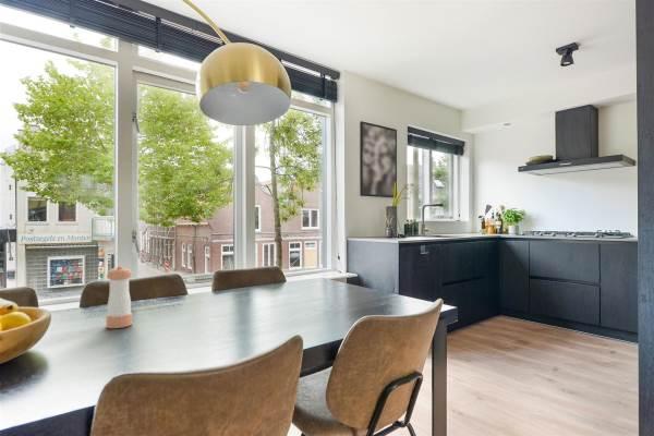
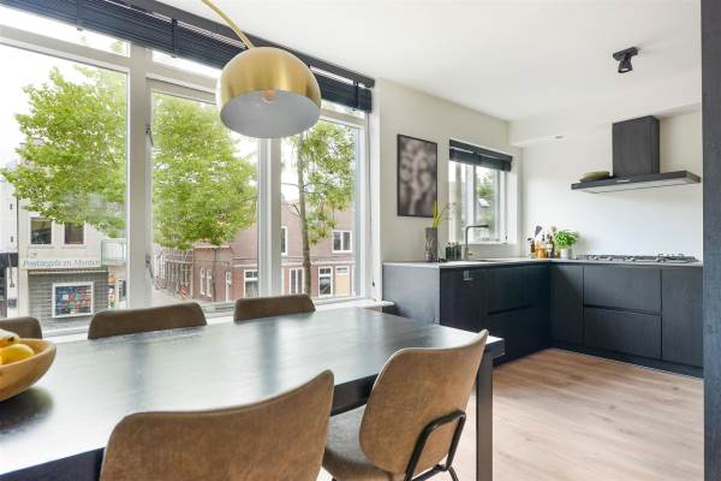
- pepper shaker (119, 295)
